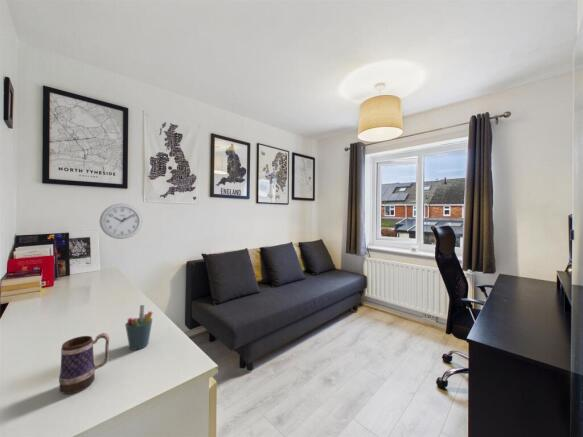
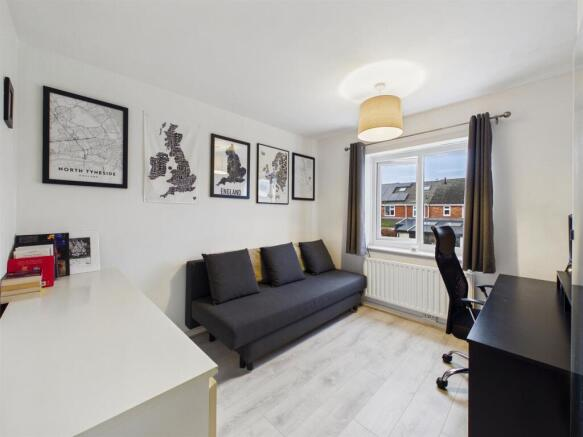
- wall clock (122, 221)
- mug (85, 360)
- pen holder (139, 327)
